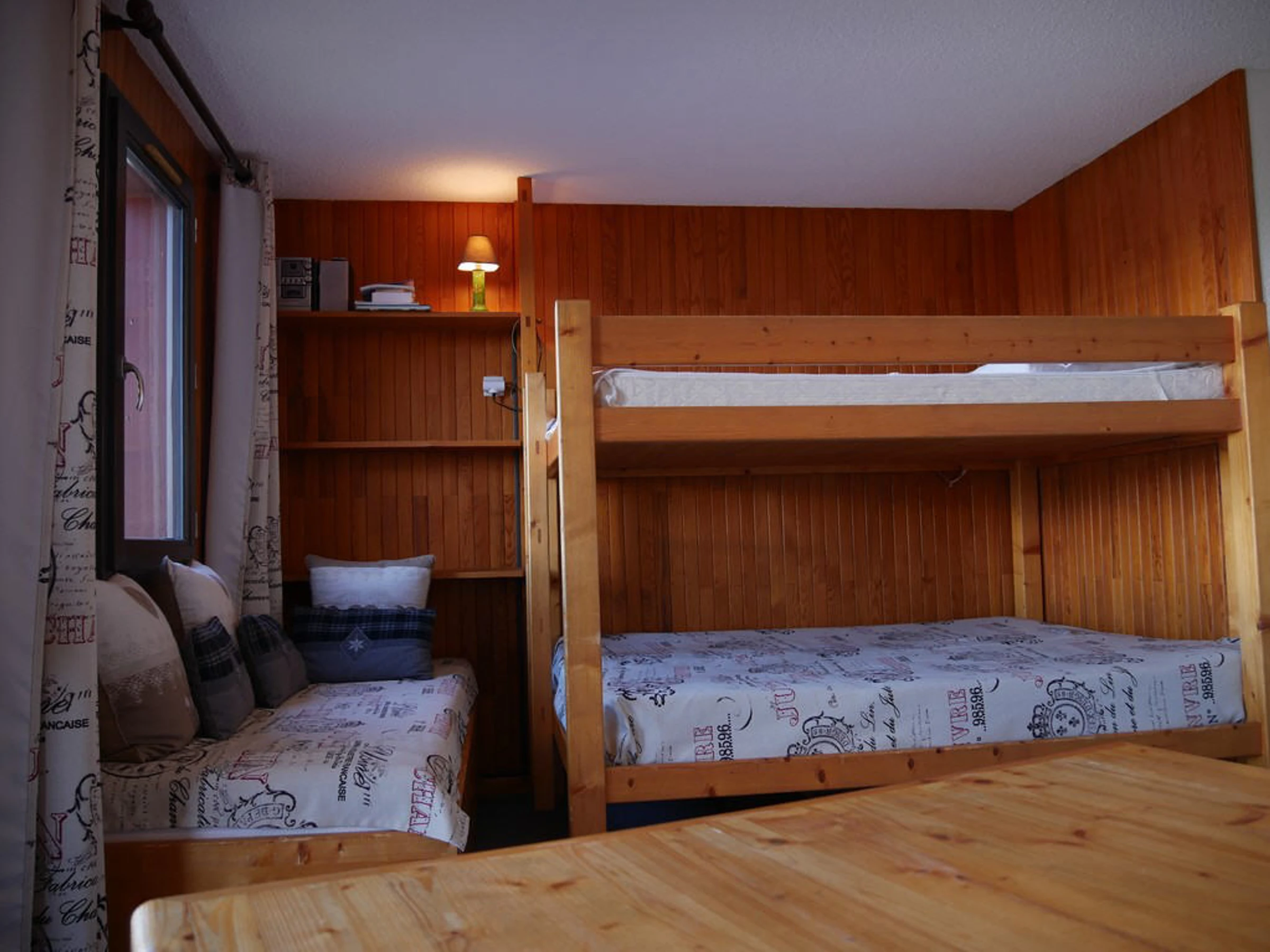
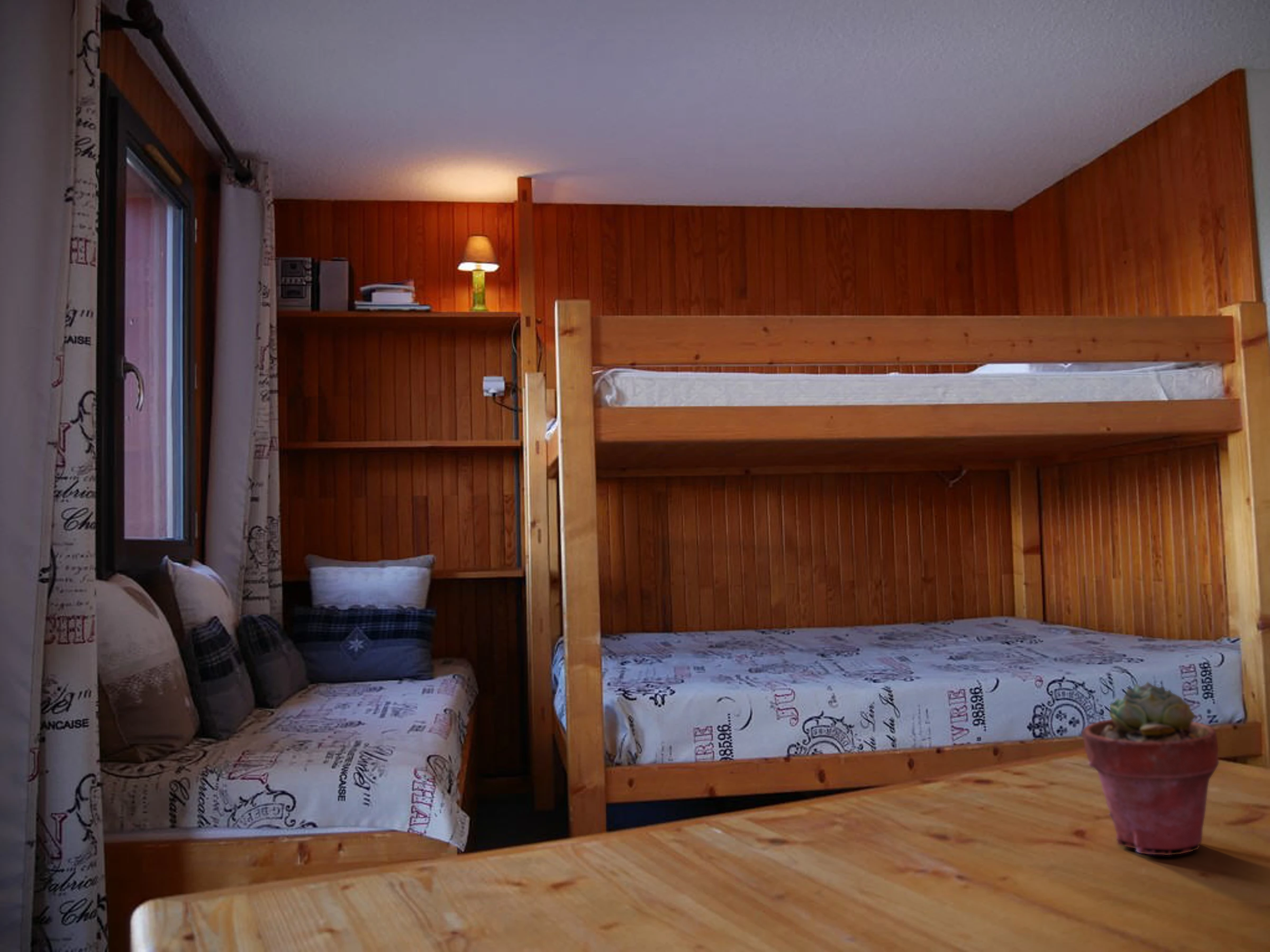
+ potted succulent (1151, 762)
